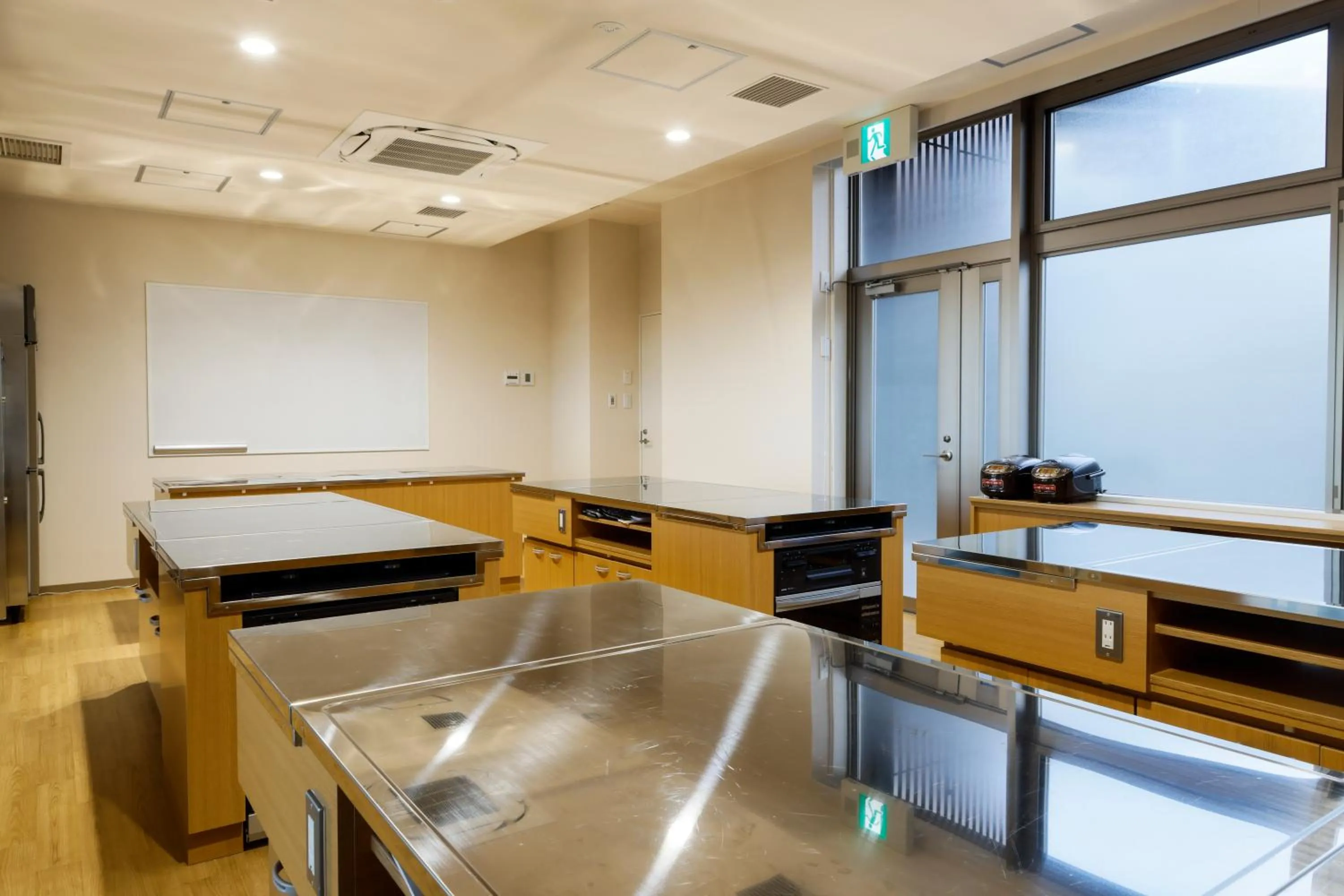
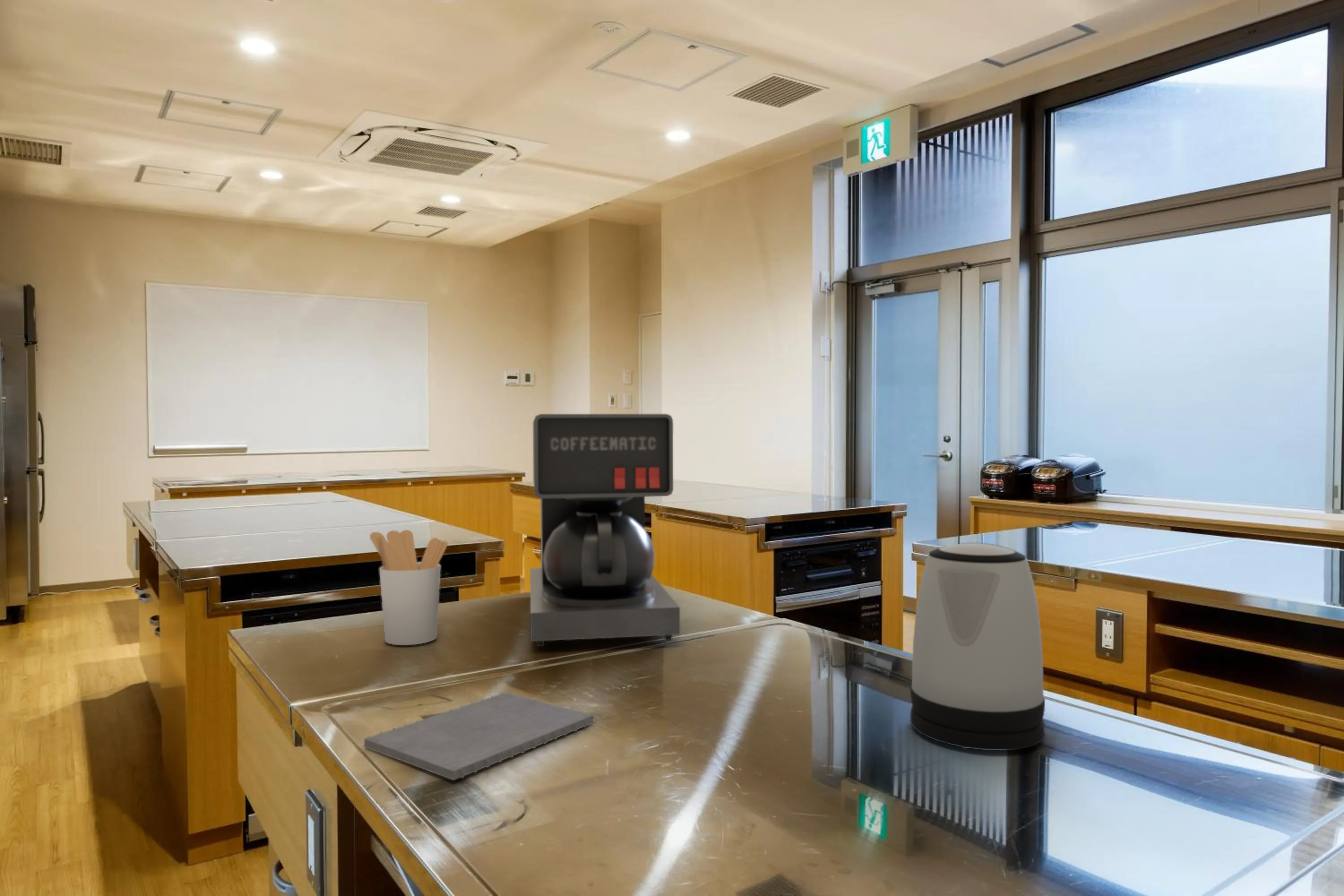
+ notepad (483, 730)
+ kettle (980, 633)
+ utensil holder (404, 582)
+ coffee maker (595, 517)
